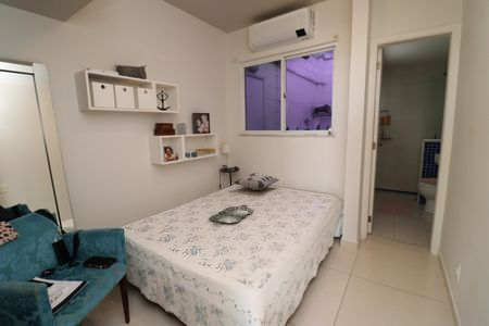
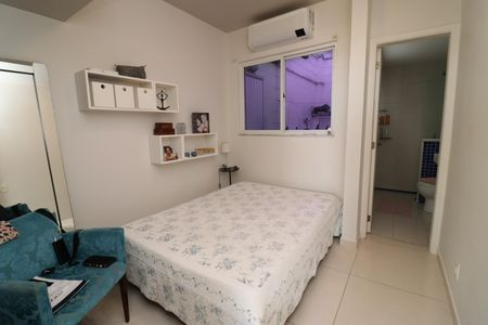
- serving tray (231, 214)
- decorative pillow (256, 180)
